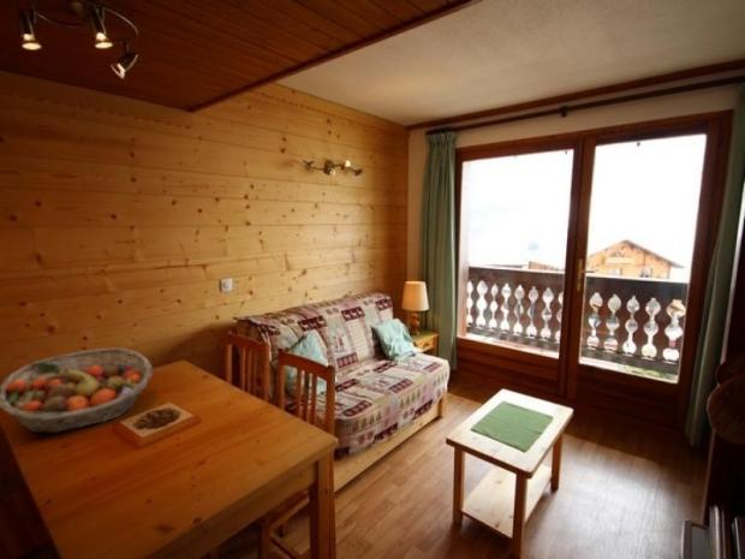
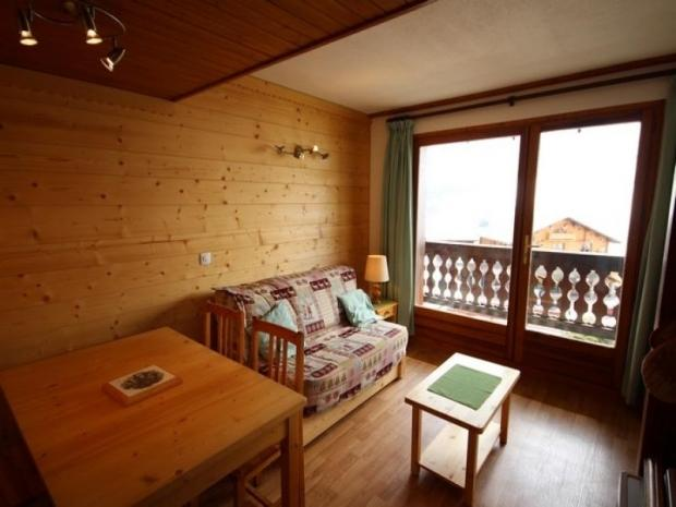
- fruit basket (82, 387)
